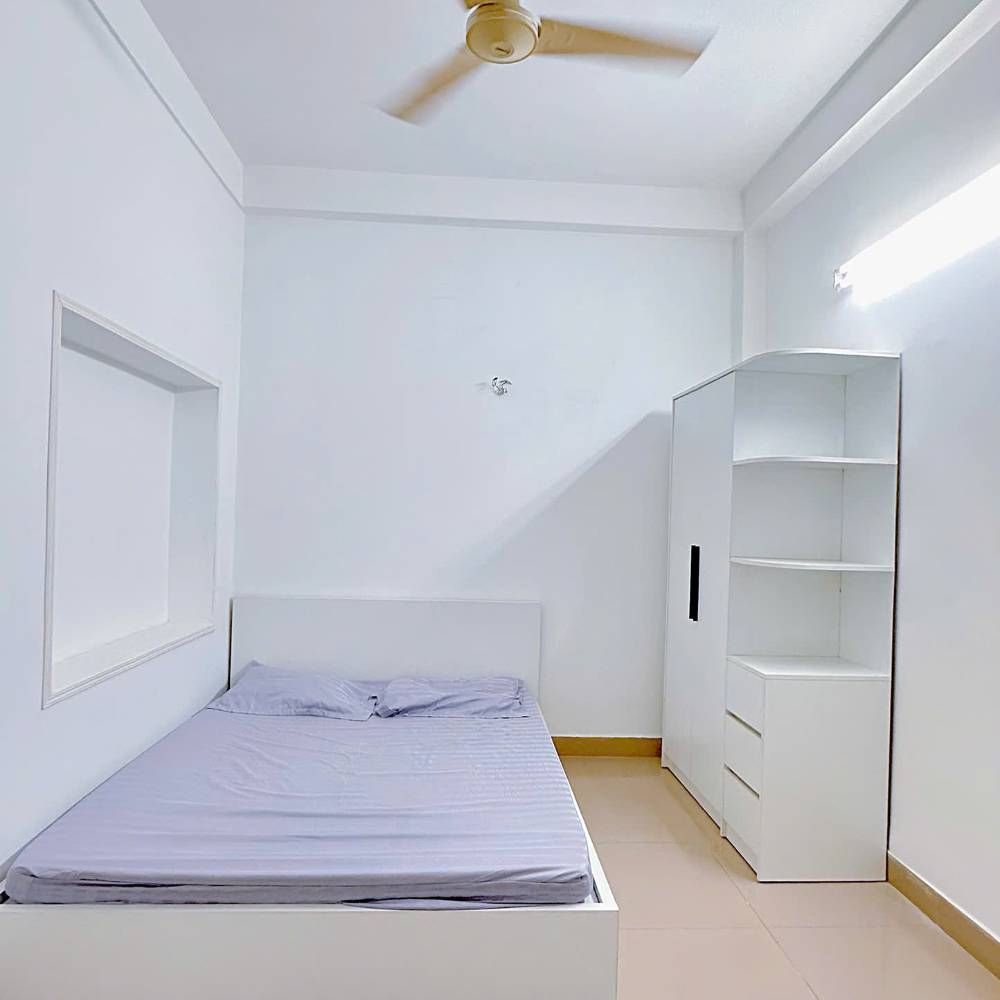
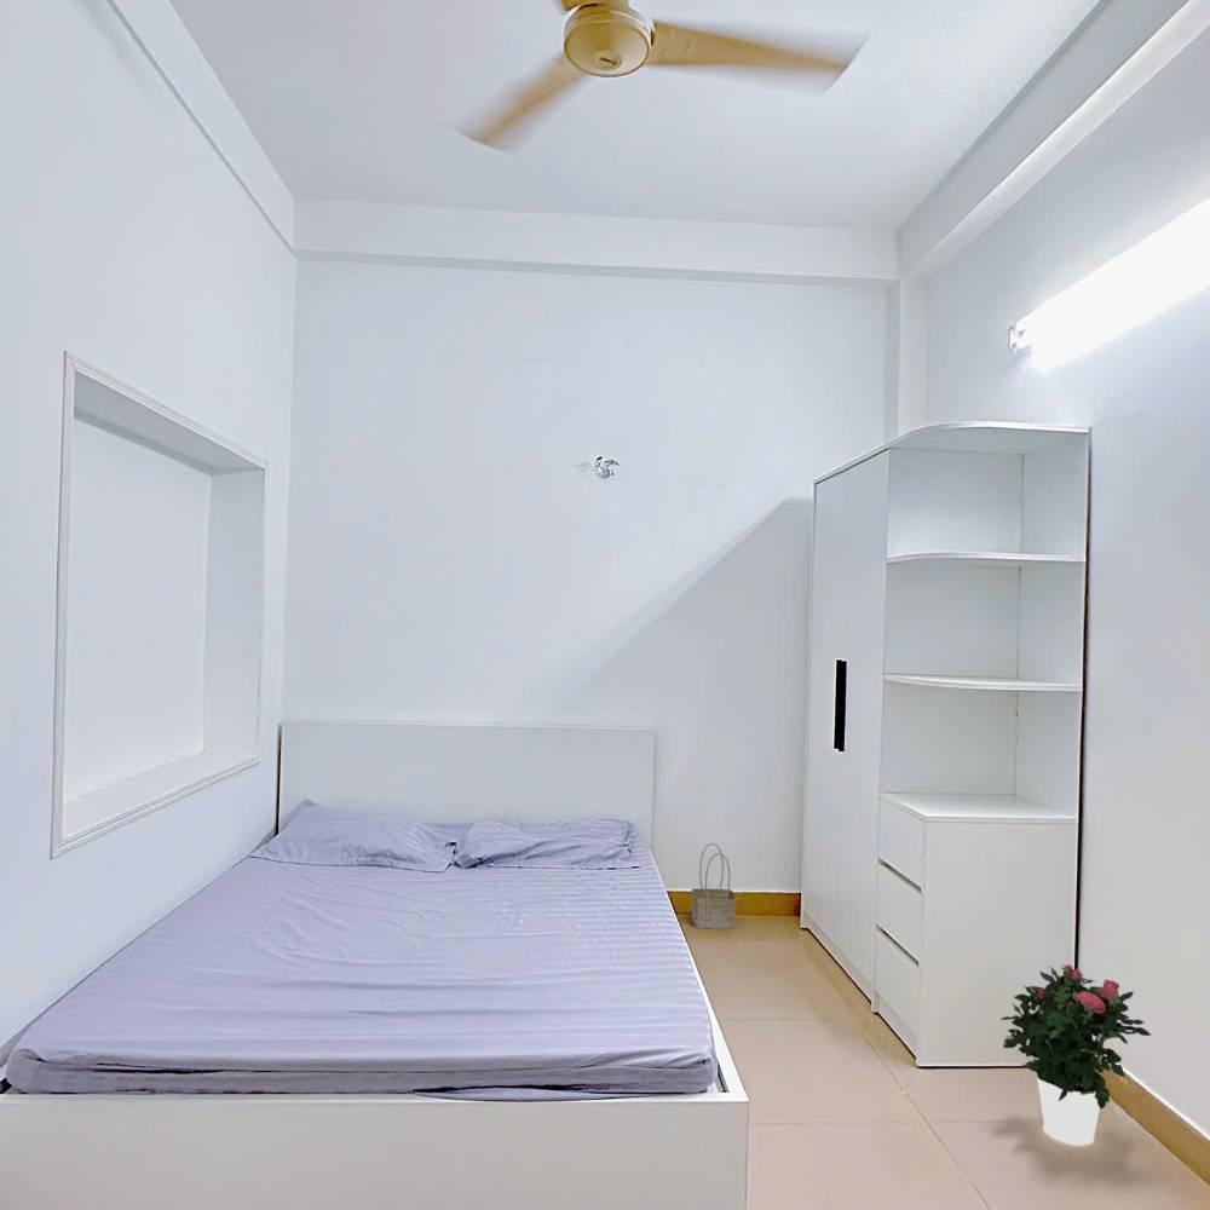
+ basket (711, 888)
+ potted flower (1074, 1053)
